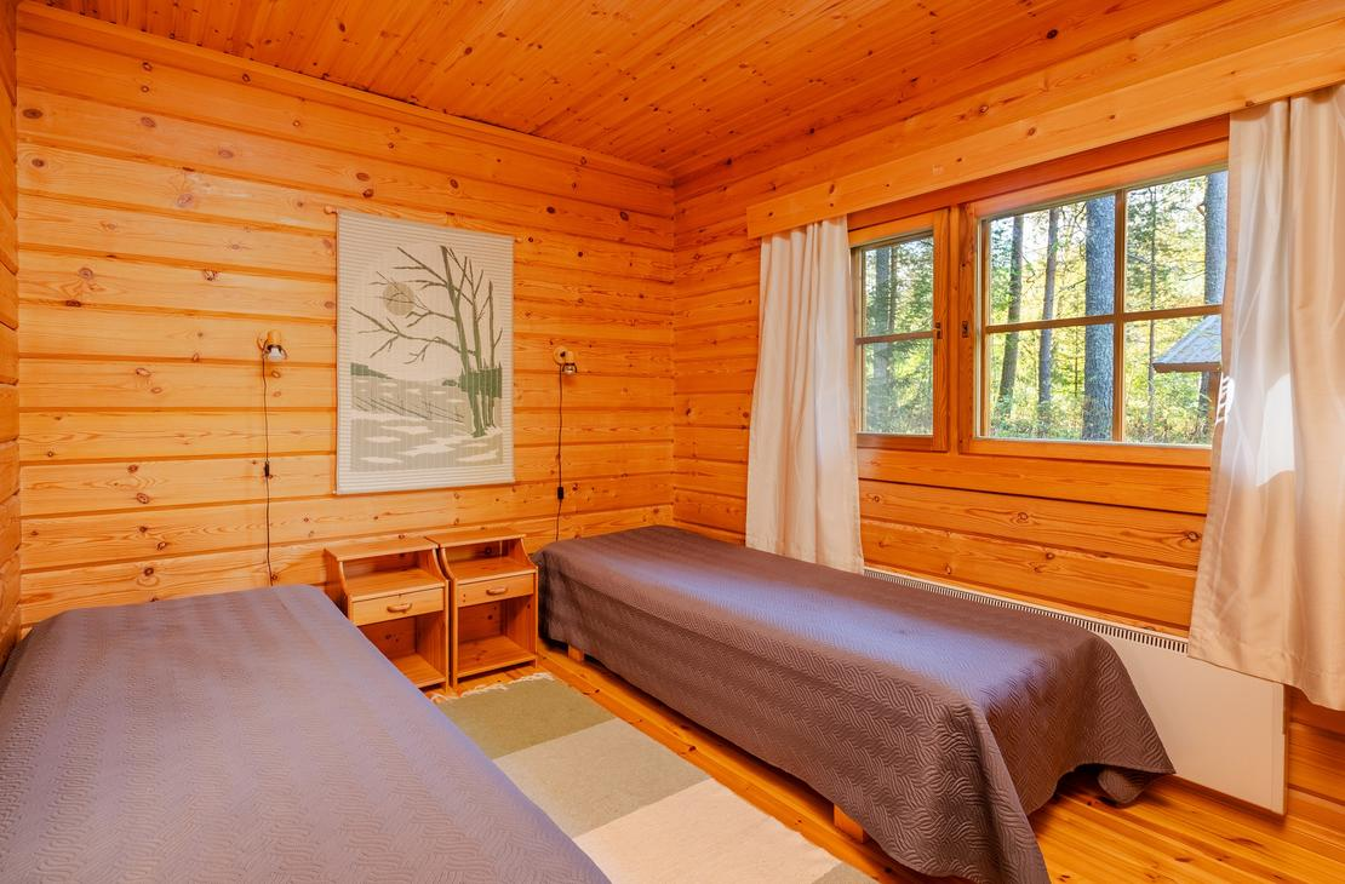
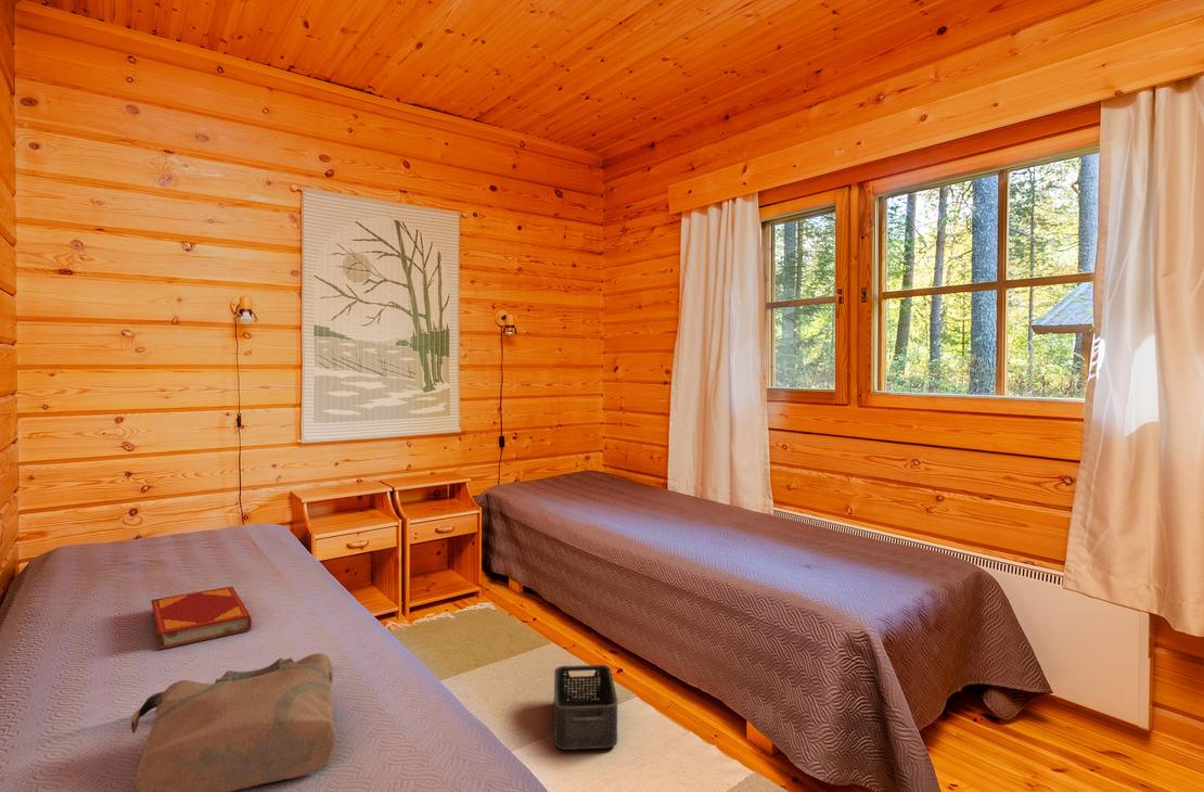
+ tote bag (240, 706)
+ hardback book (200, 614)
+ storage bin (584, 704)
